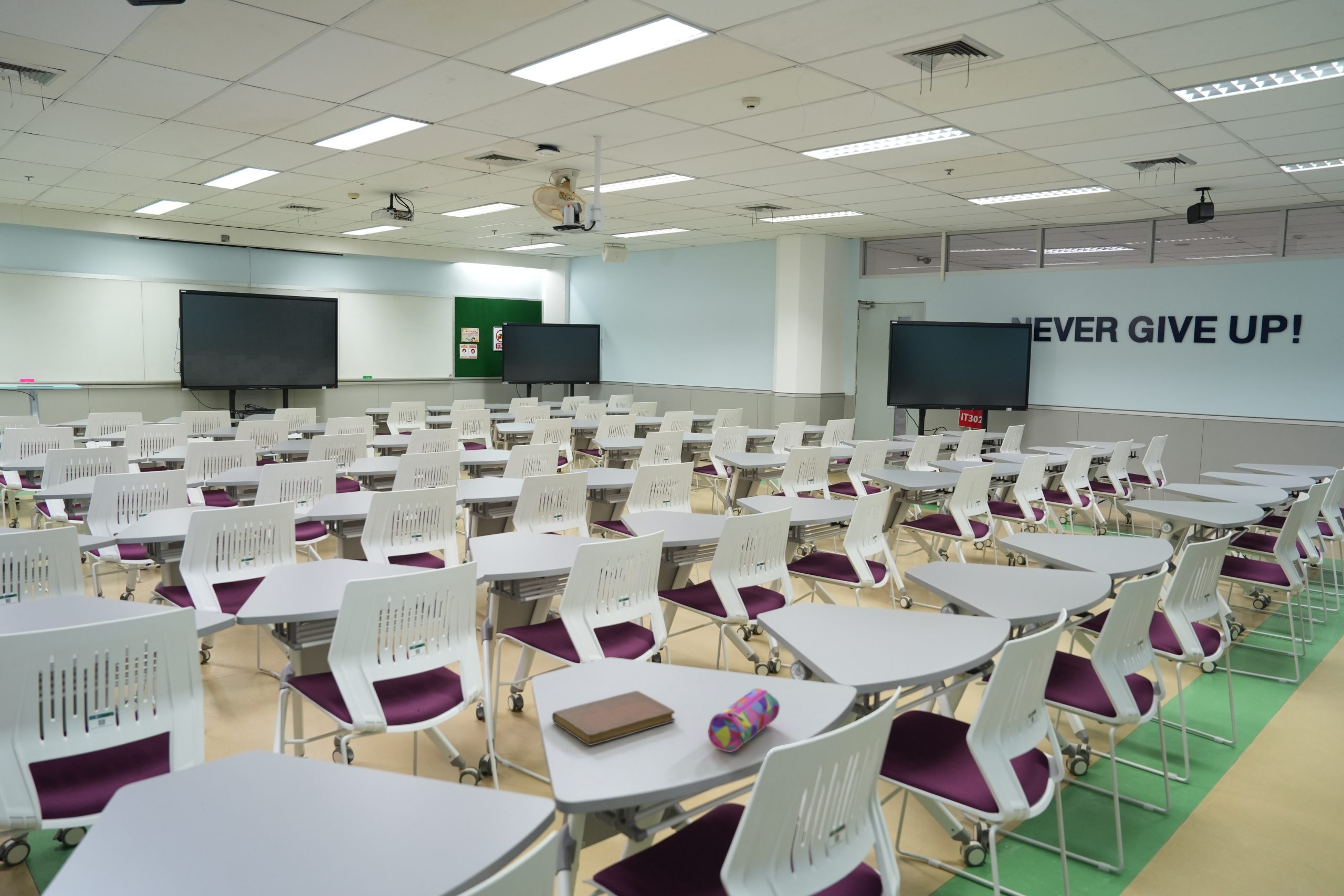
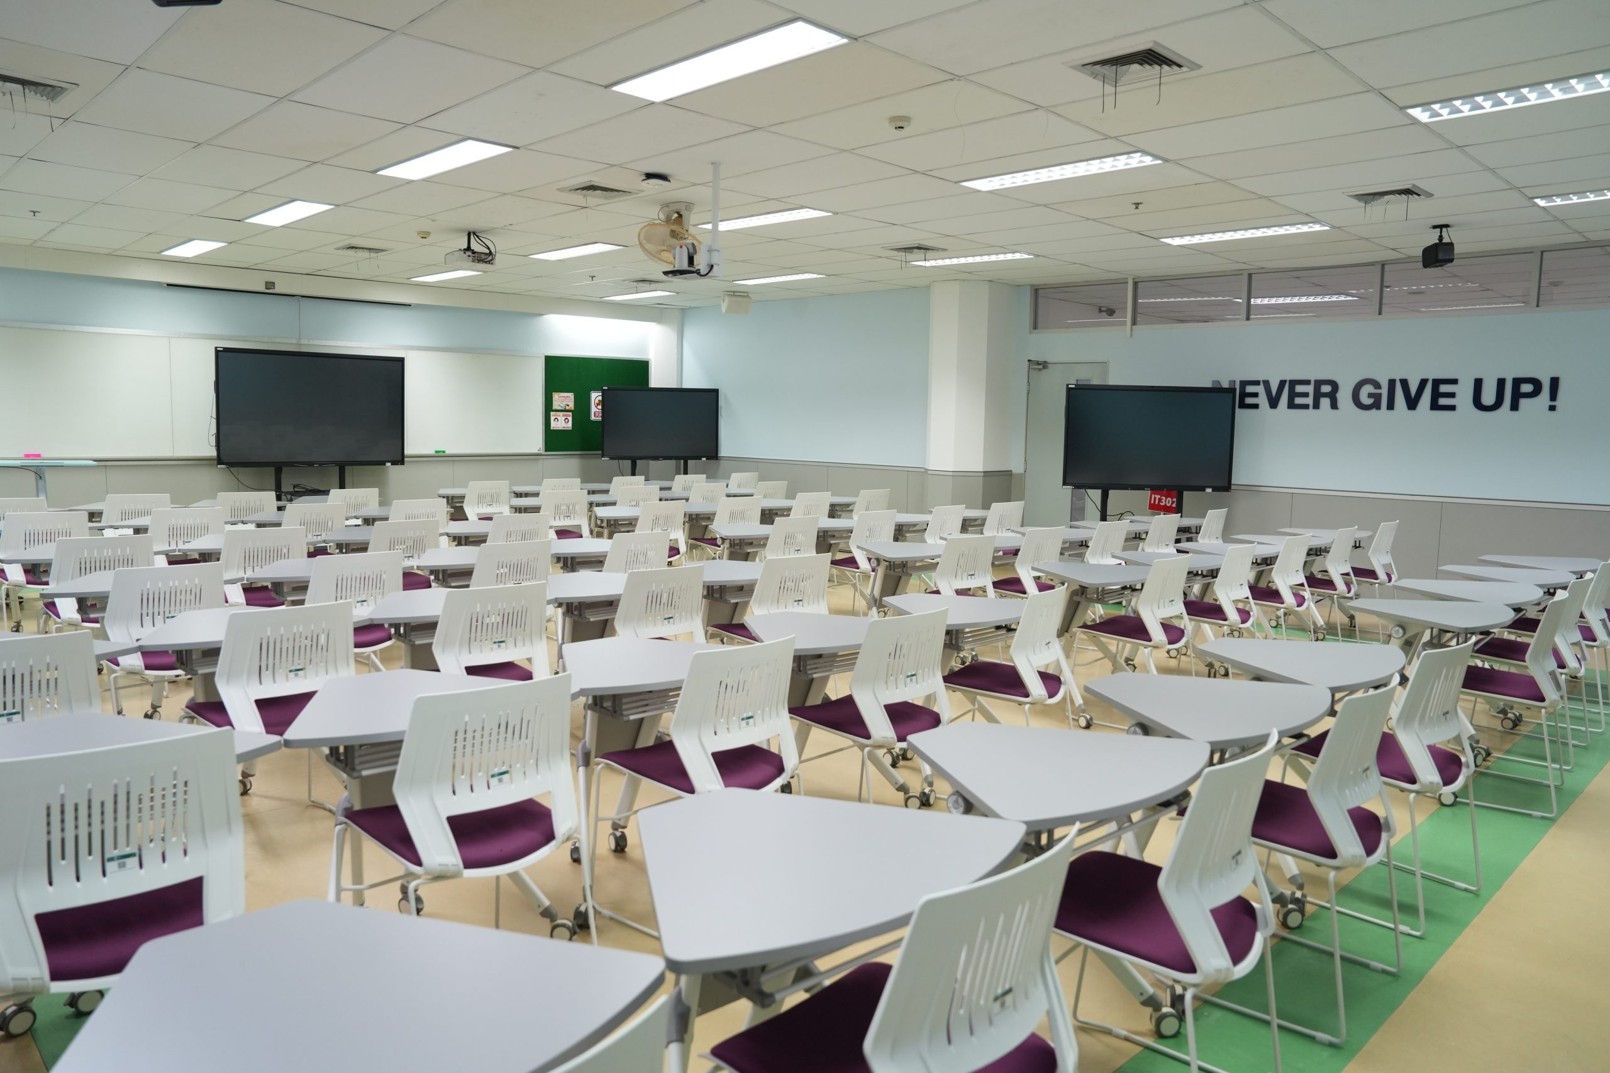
- notebook (614, 715)
- pencil case (744, 718)
